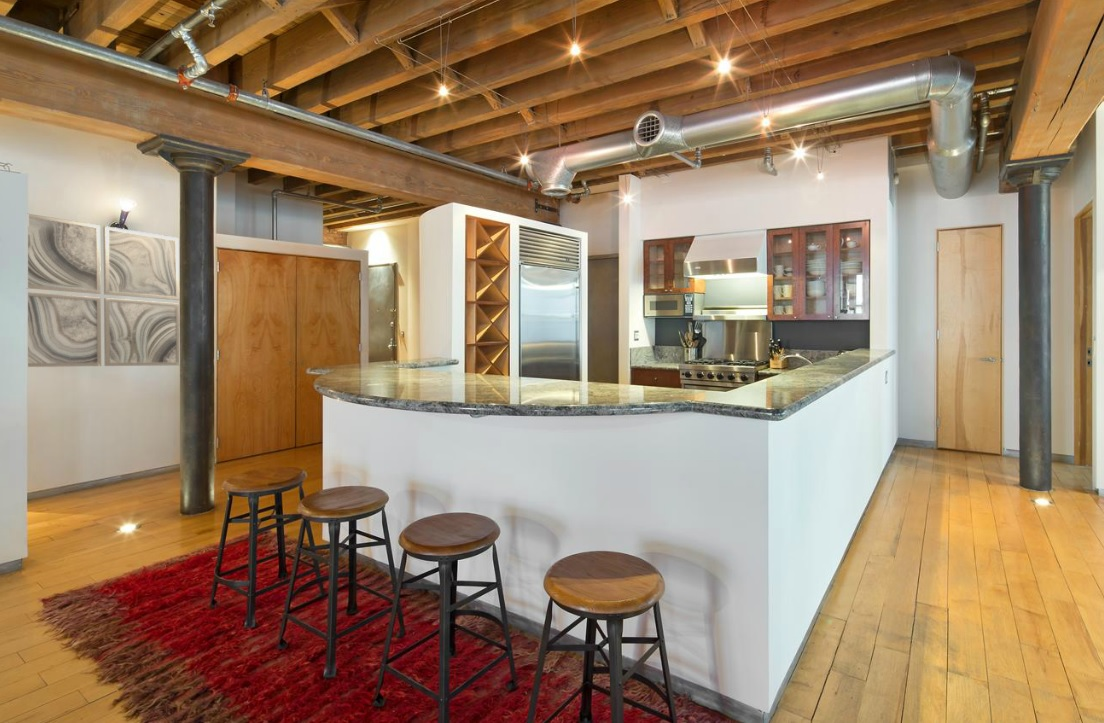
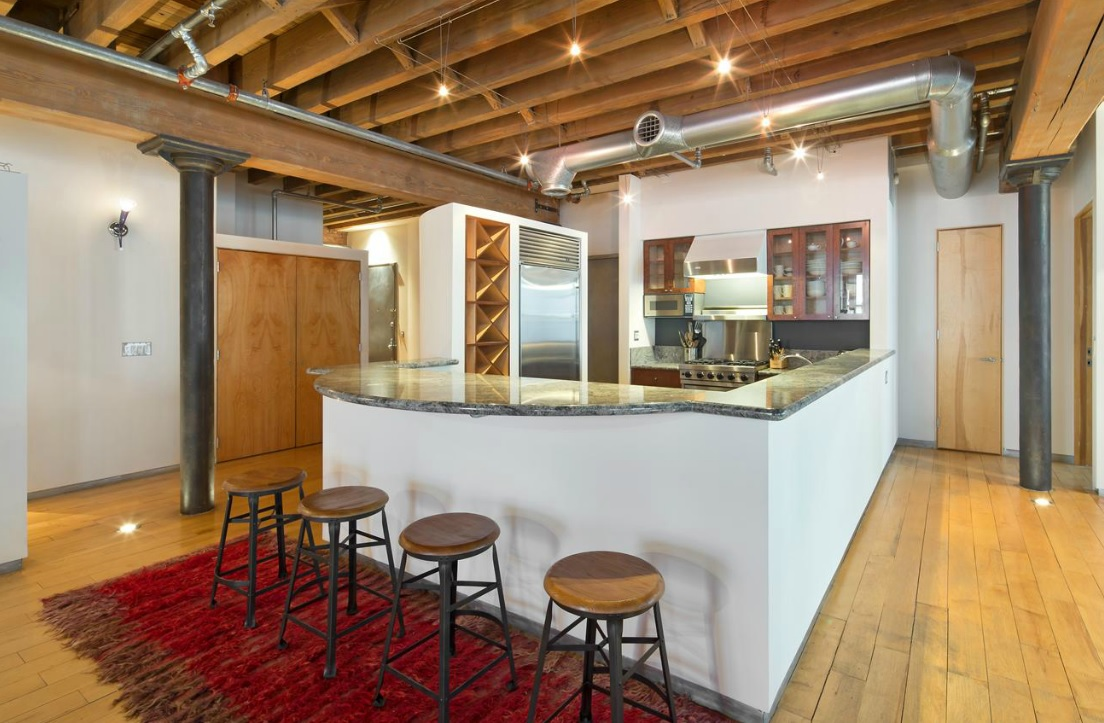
- wall art (100, 298)
